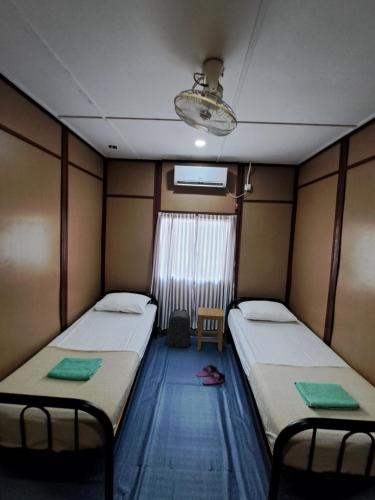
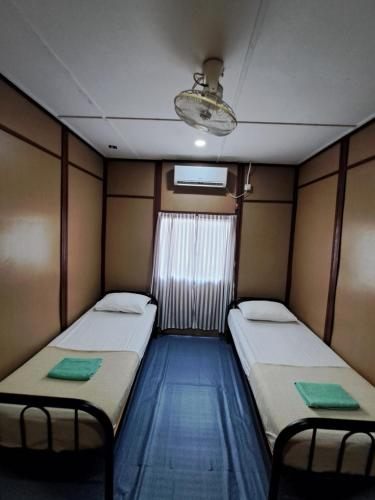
- backpack (179, 325)
- stool (209, 331)
- slippers (210, 372)
